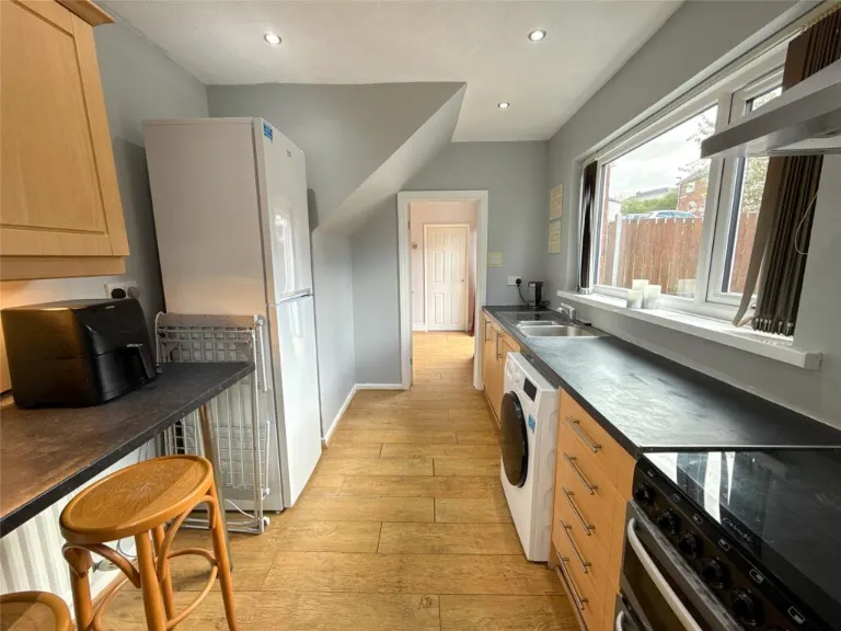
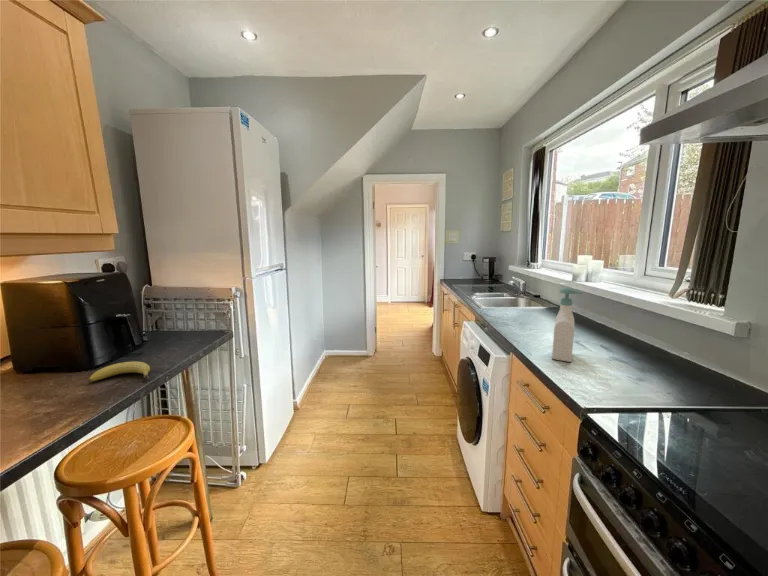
+ fruit (125, 370)
+ soap bottle (567, 322)
